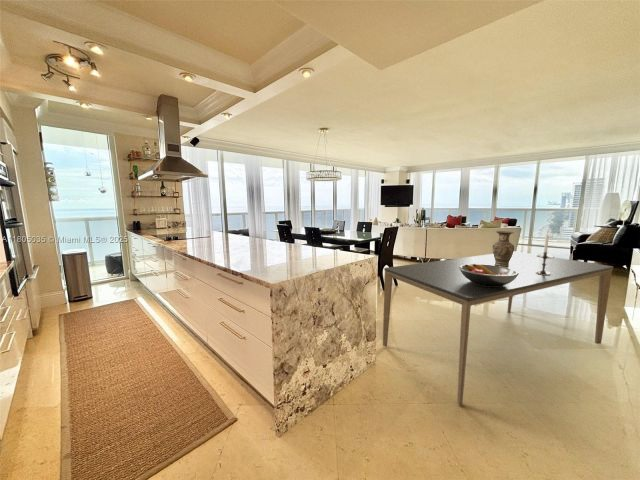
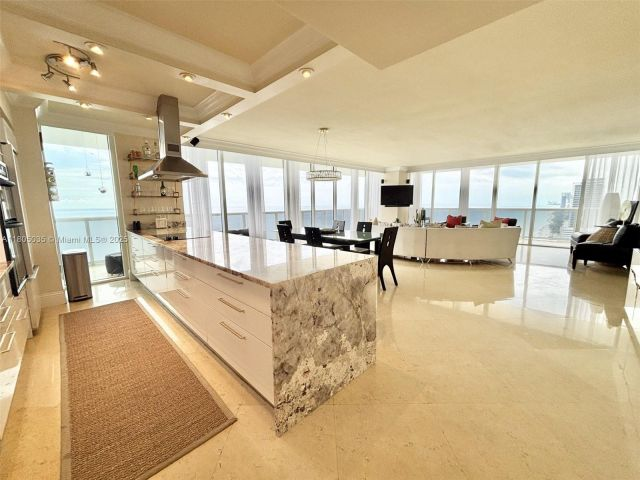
- candlestick (545, 251)
- fruit bowl (487, 274)
- dining table (492, 300)
- vase (503, 248)
